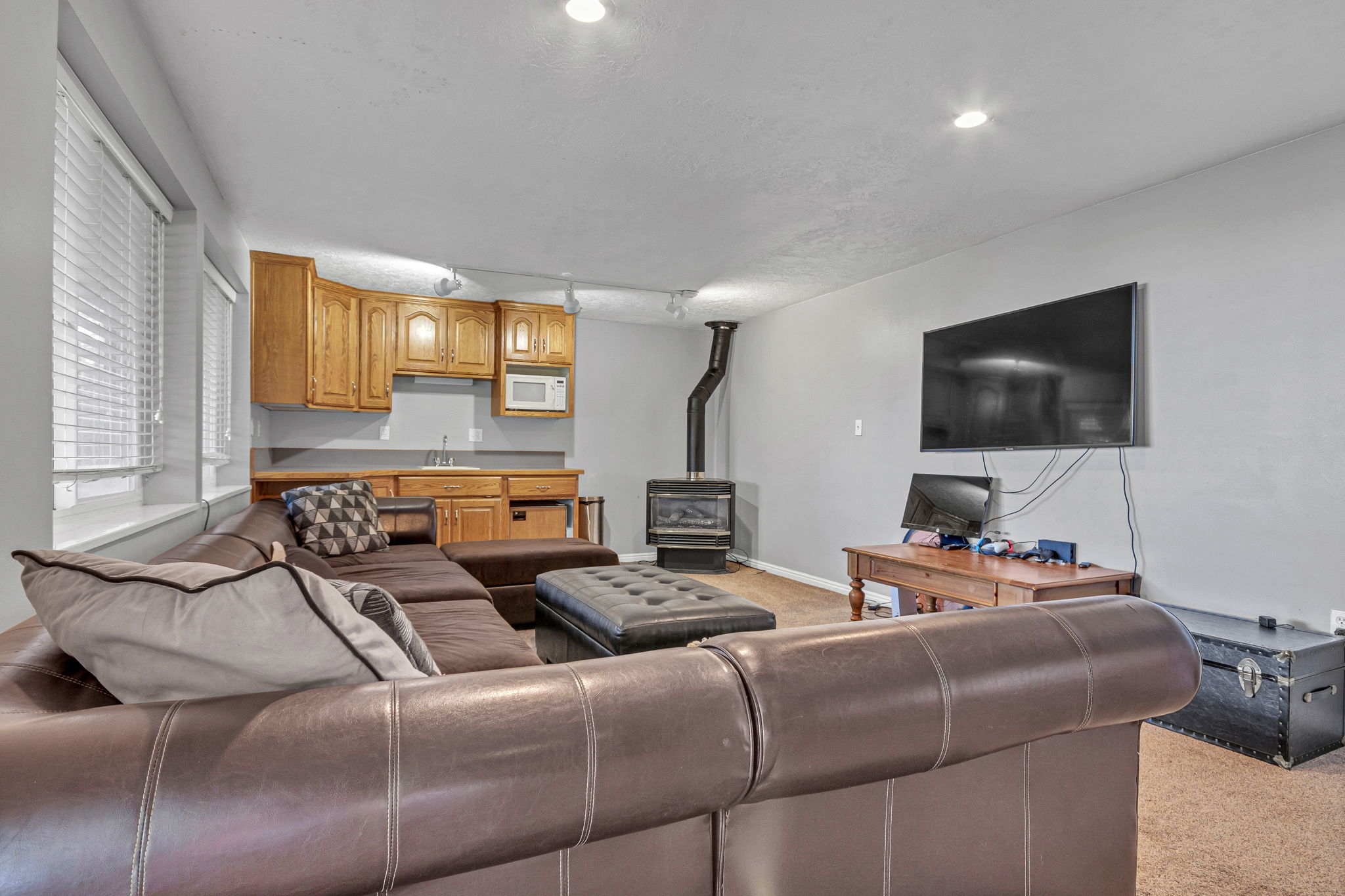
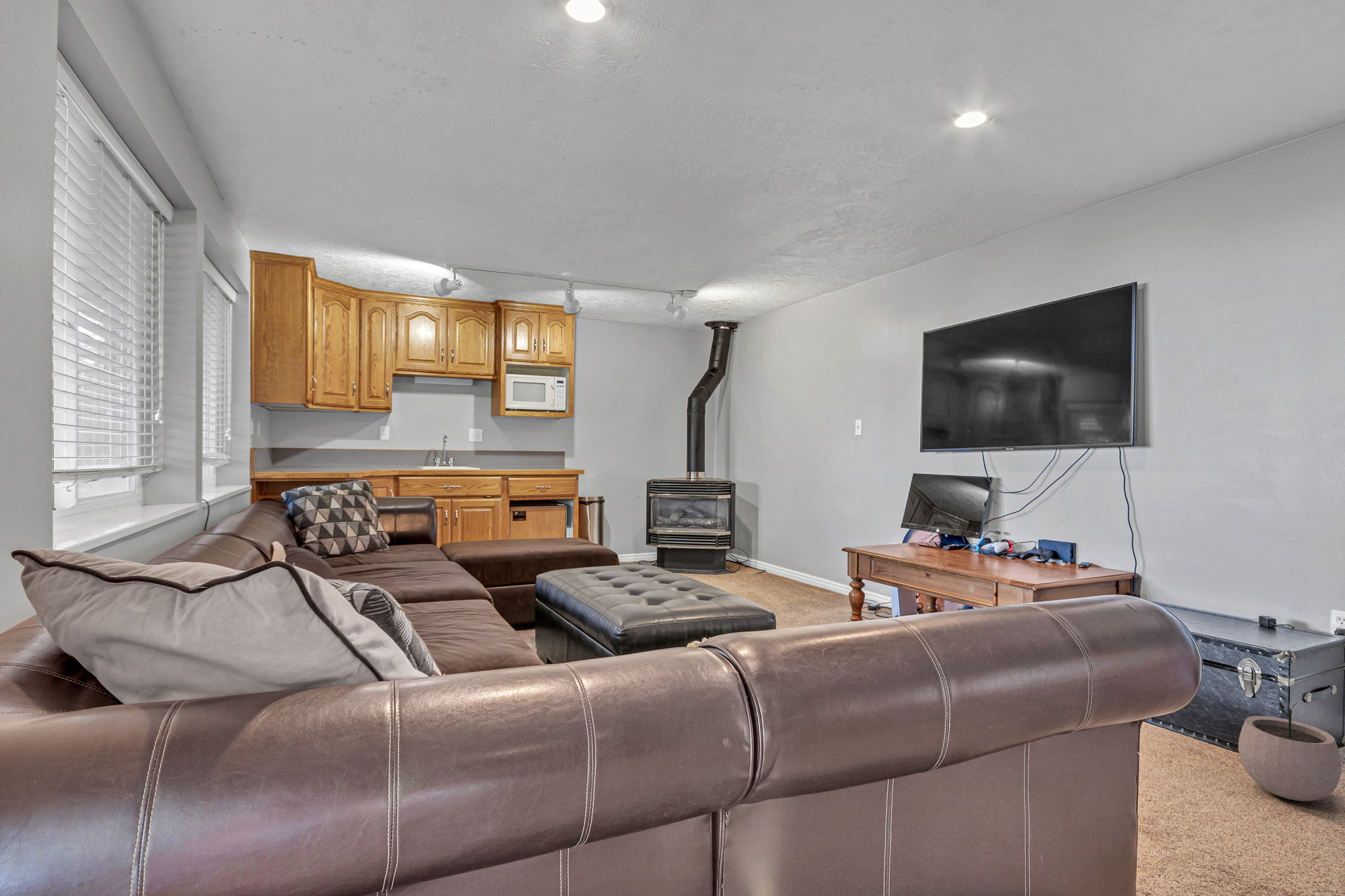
+ plant pot (1288, 747)
